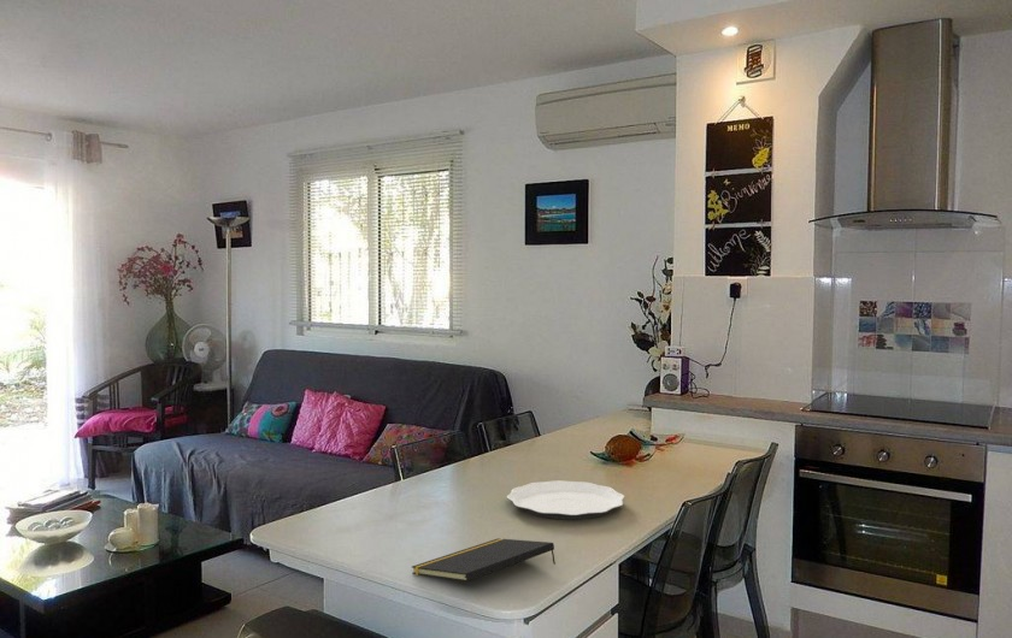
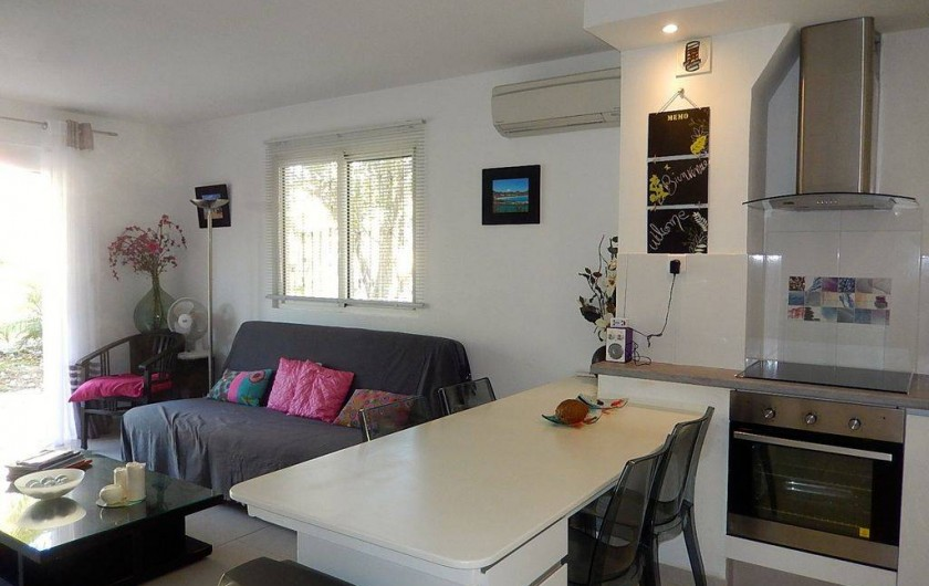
- notepad (483, 557)
- plate (565, 500)
